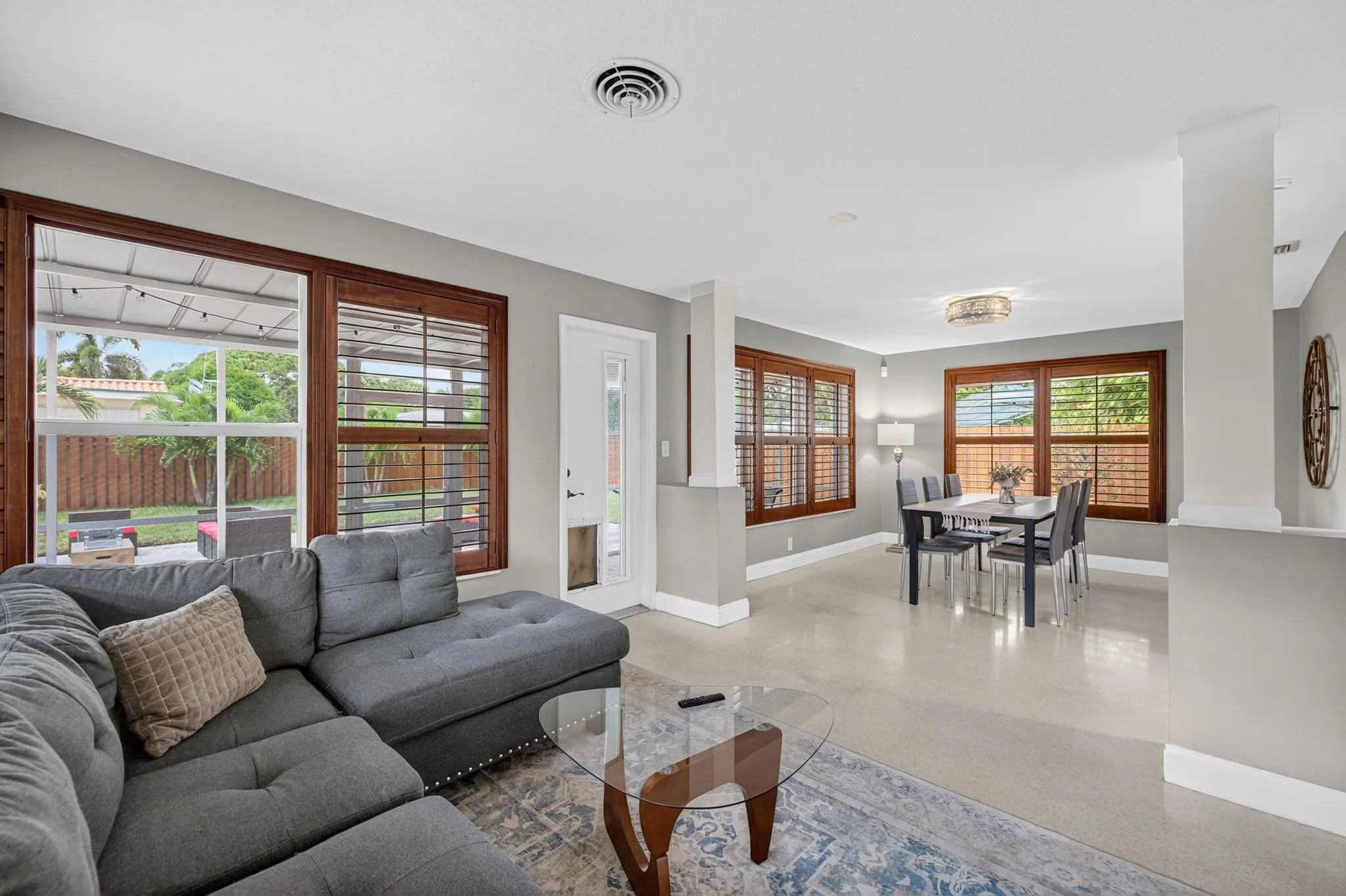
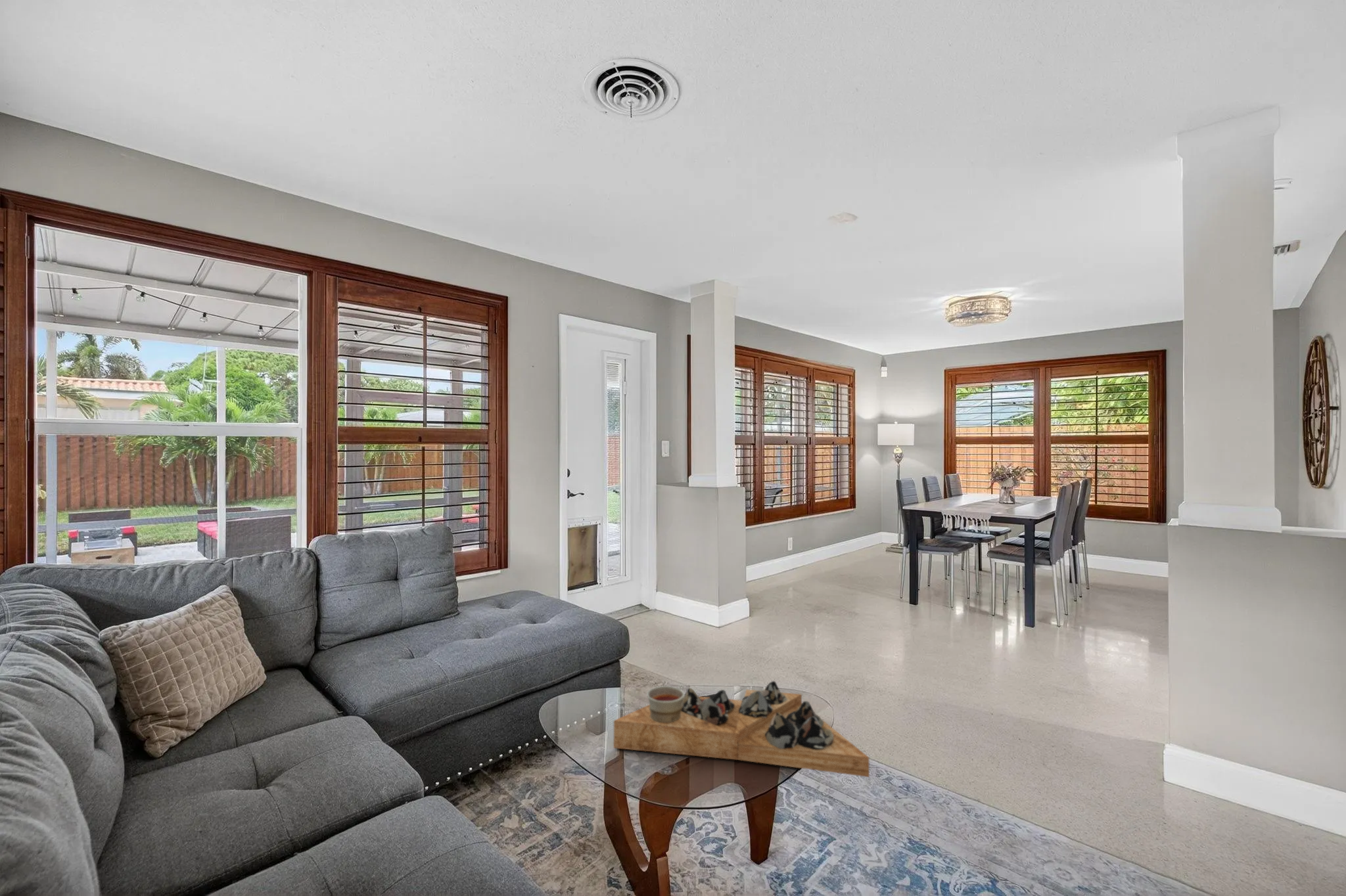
+ decorative tray (723, 721)
